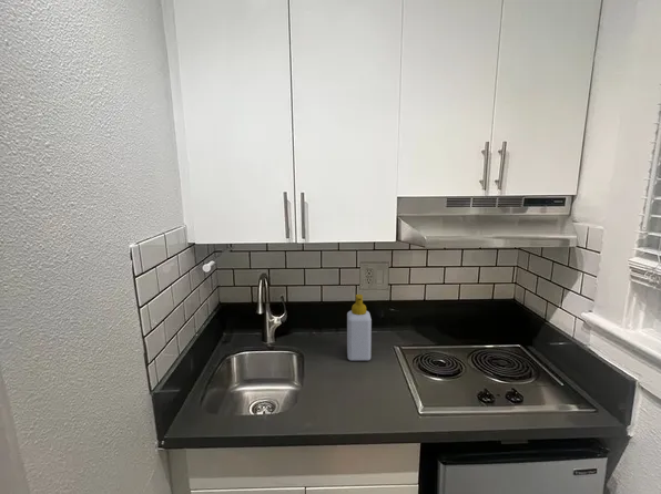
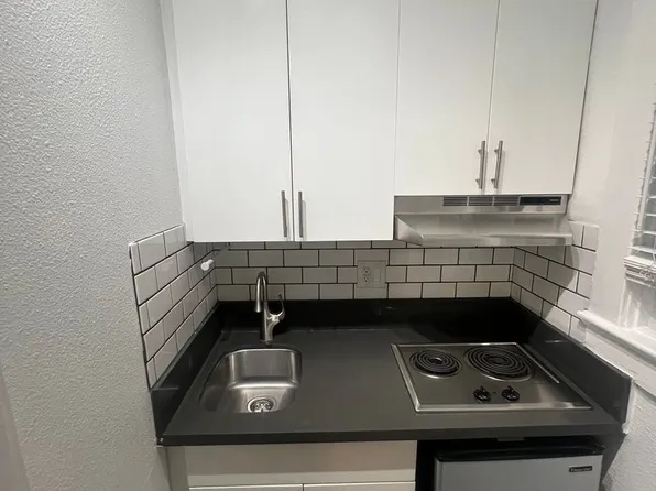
- soap bottle (358, 326)
